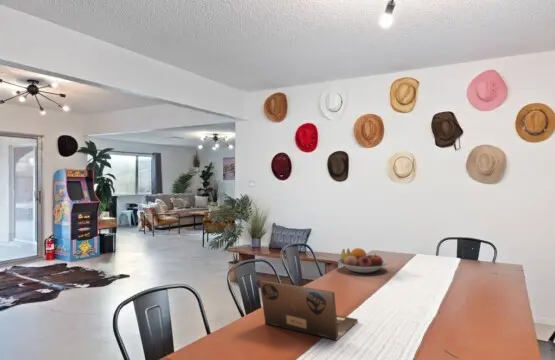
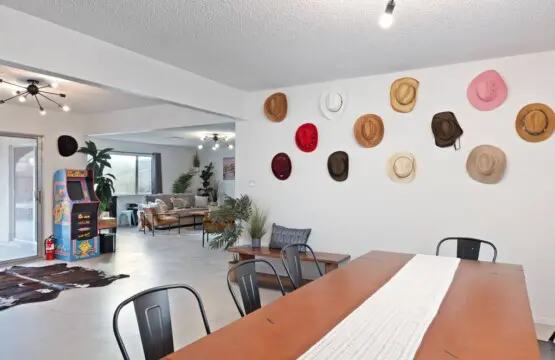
- fruit bowl (362, 259)
- laptop (309, 301)
